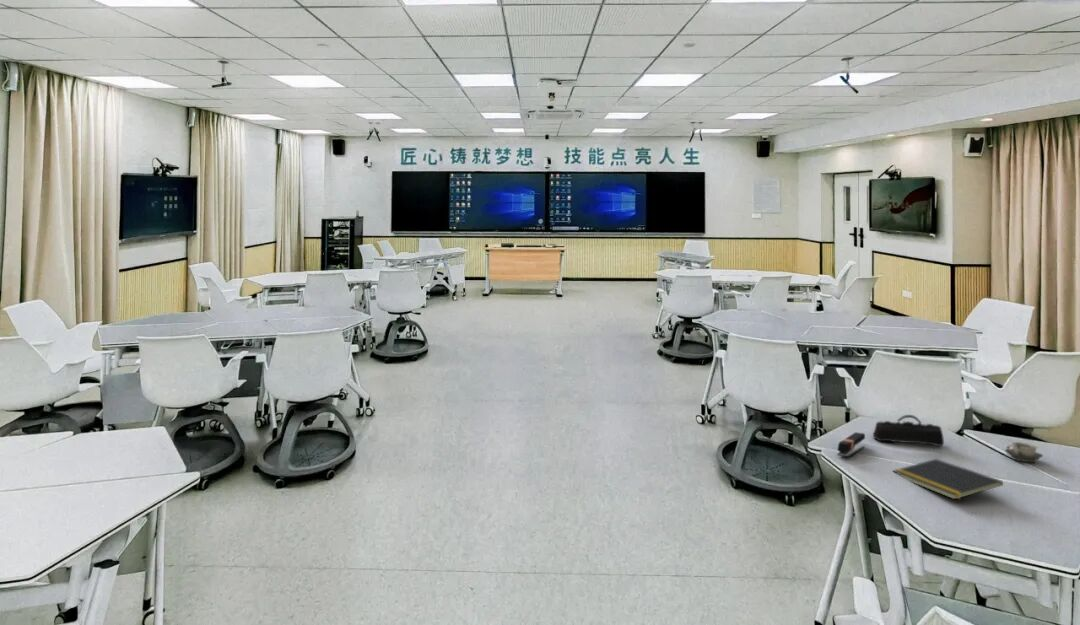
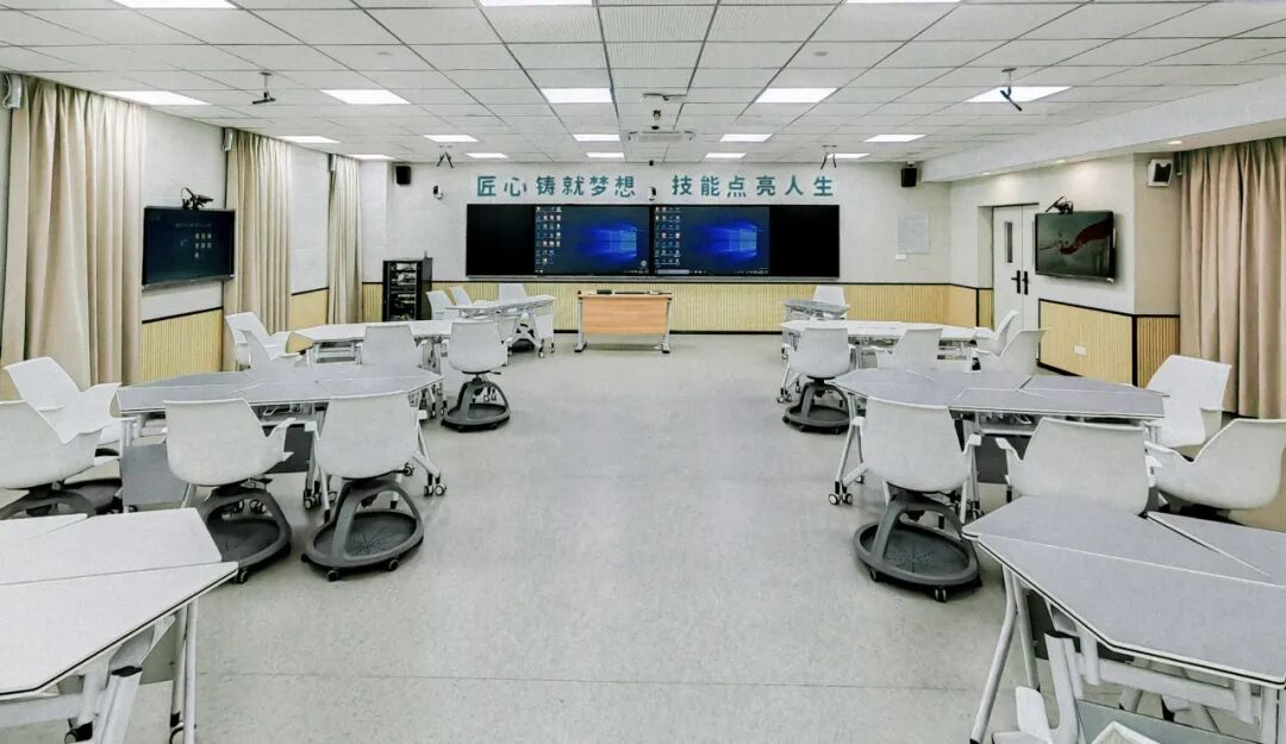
- pencil case (907, 428)
- cup (1023, 452)
- stapler (851, 444)
- notepad (944, 477)
